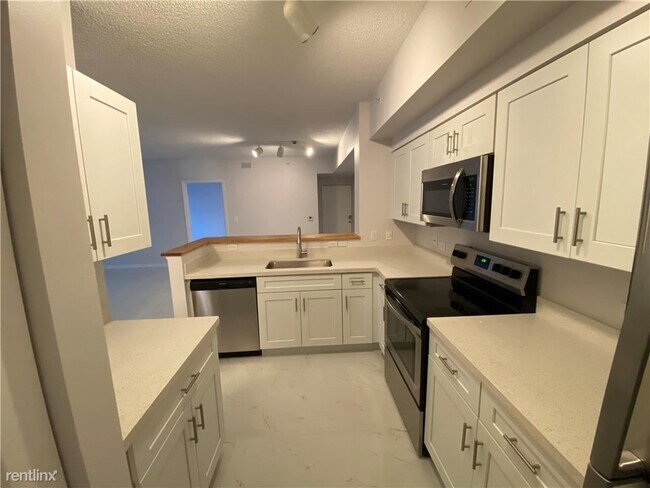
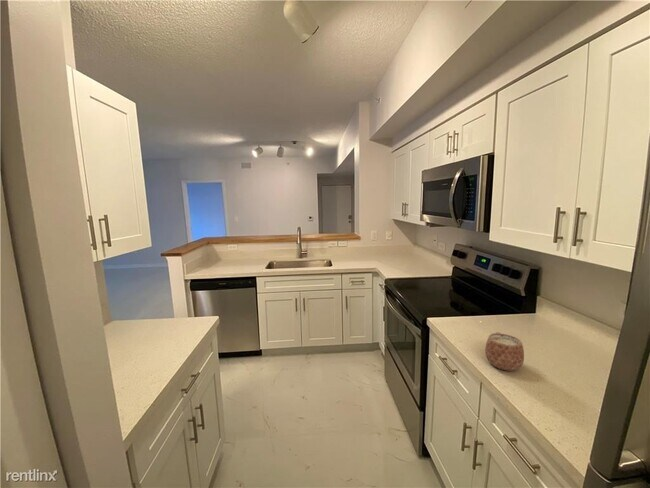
+ mug (502, 348)
